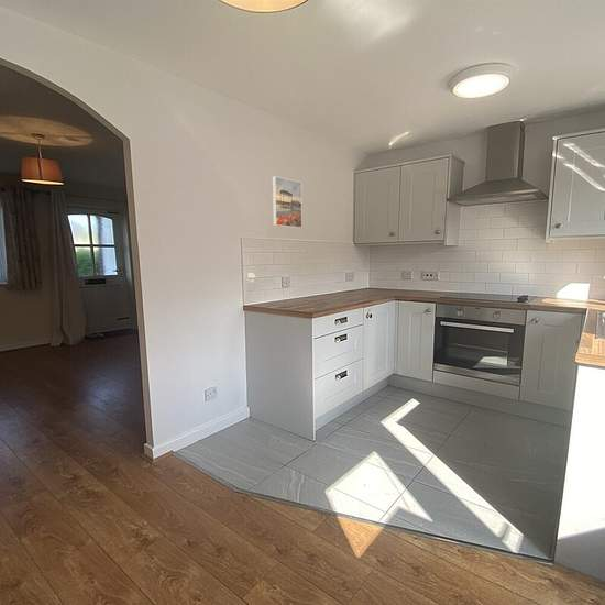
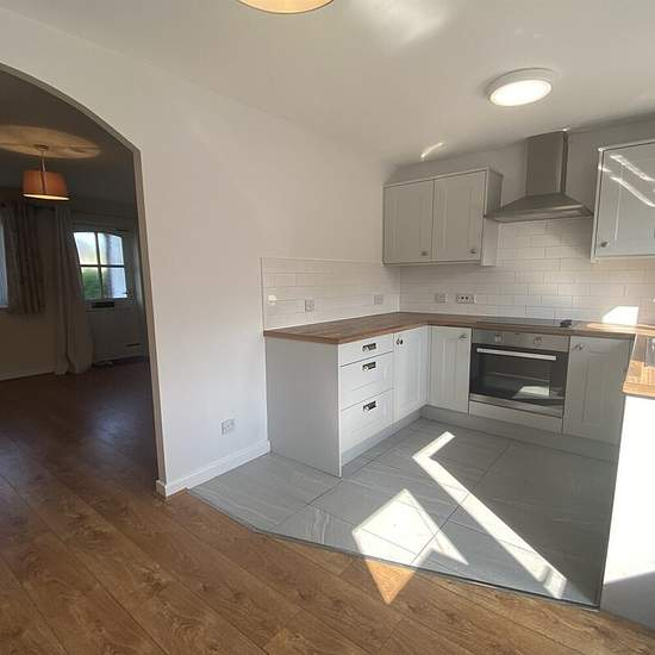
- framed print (287, 202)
